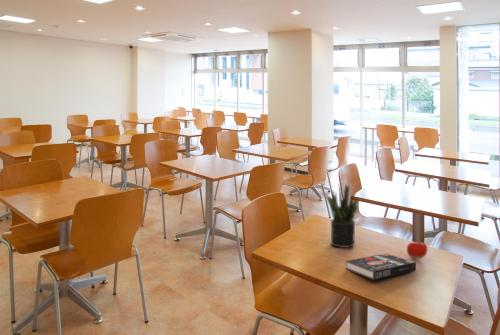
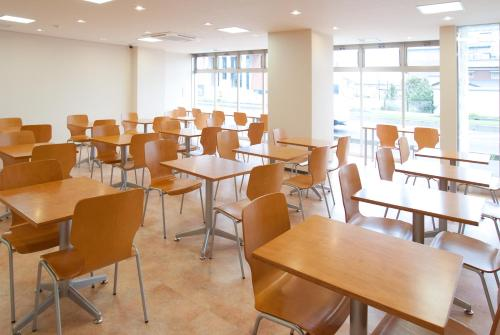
- fruit (416, 249)
- book (380, 265)
- potted plant (340, 214)
